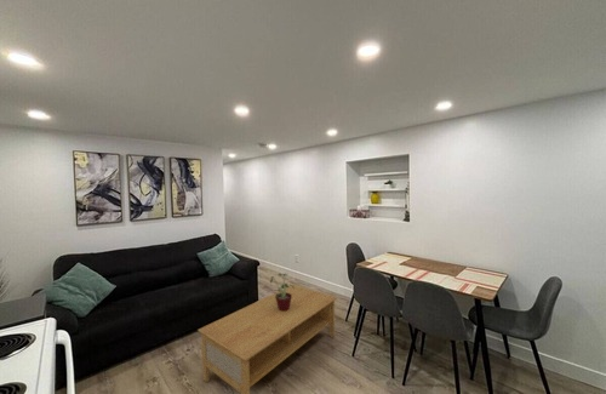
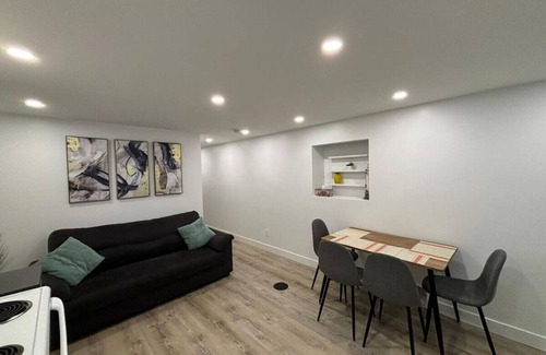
- coffee table (276, 332)
- potted plant (279, 290)
